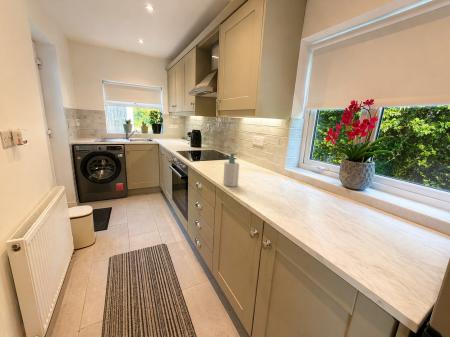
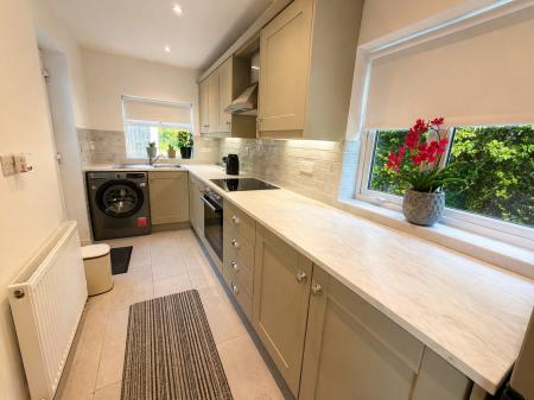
- soap bottle (231, 169)
